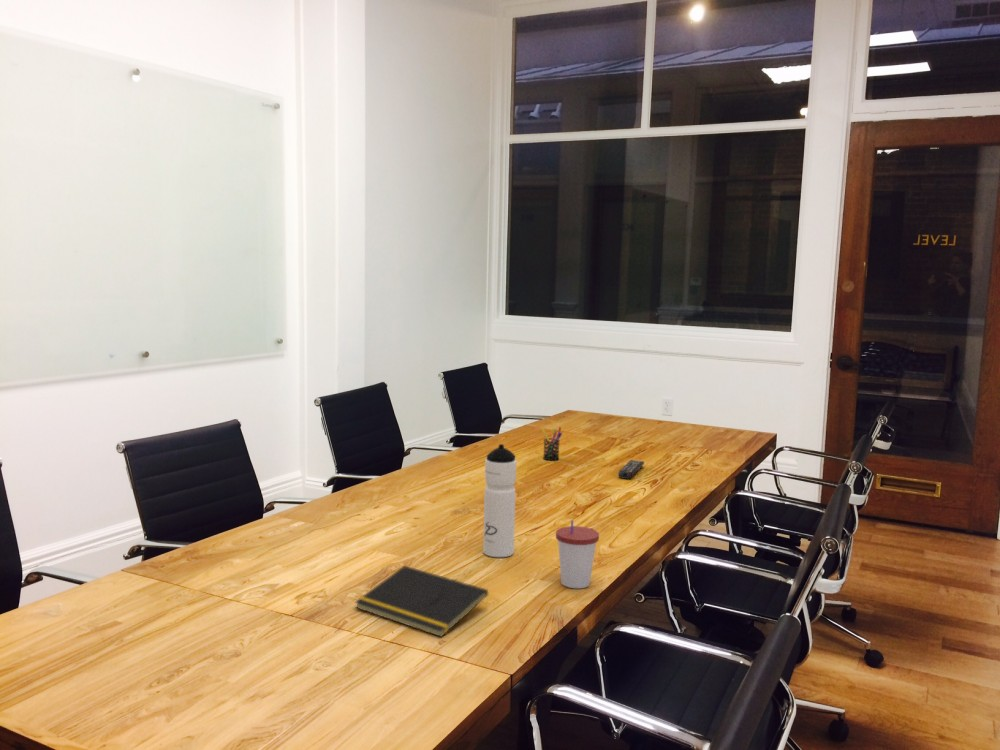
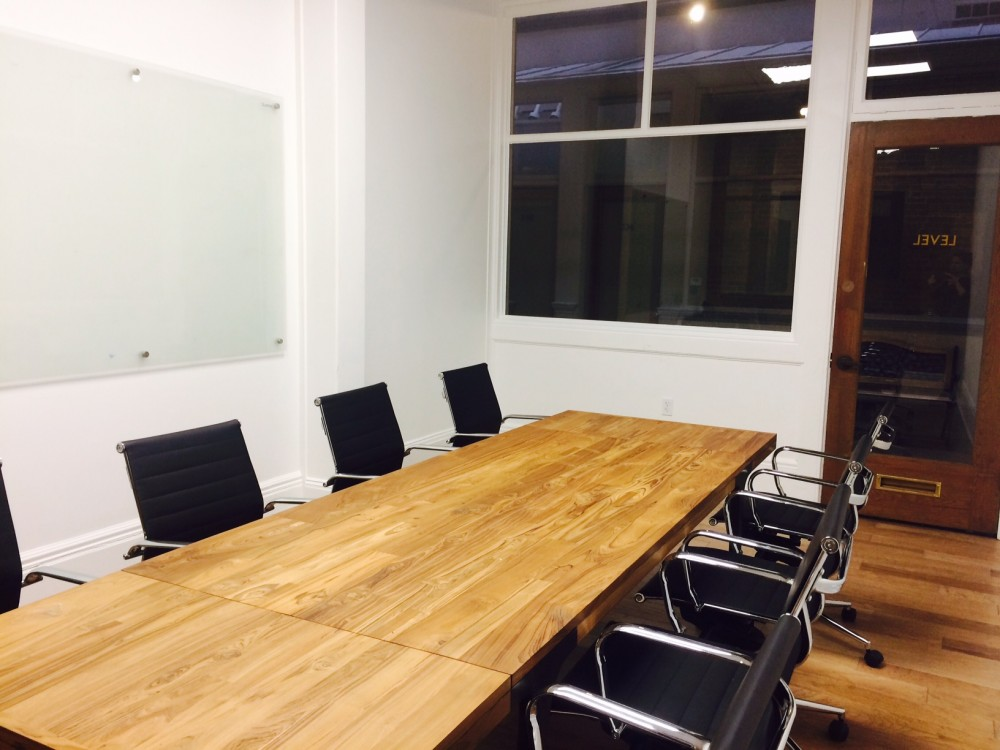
- cup (576, 551)
- pen holder (553, 442)
- remote control (631, 468)
- water bottle (499, 498)
- notepad (421, 598)
